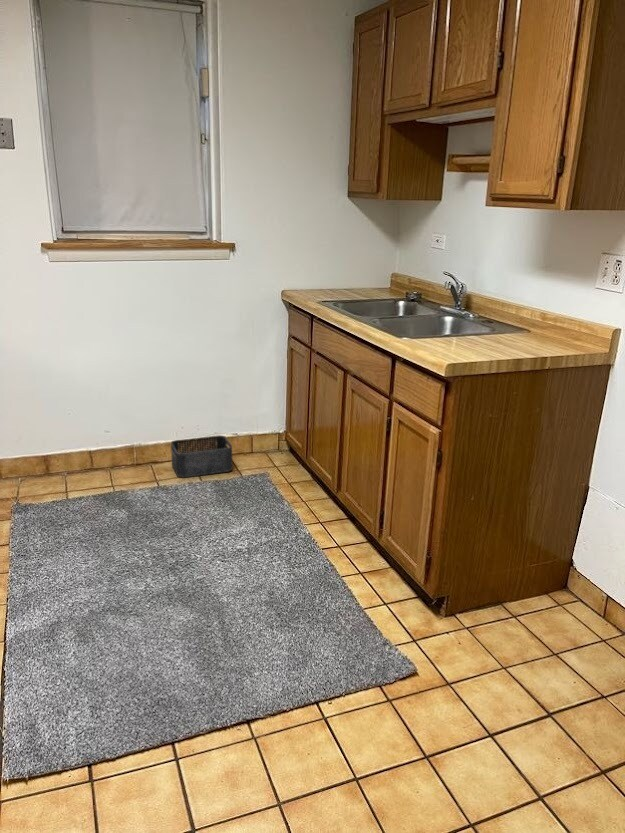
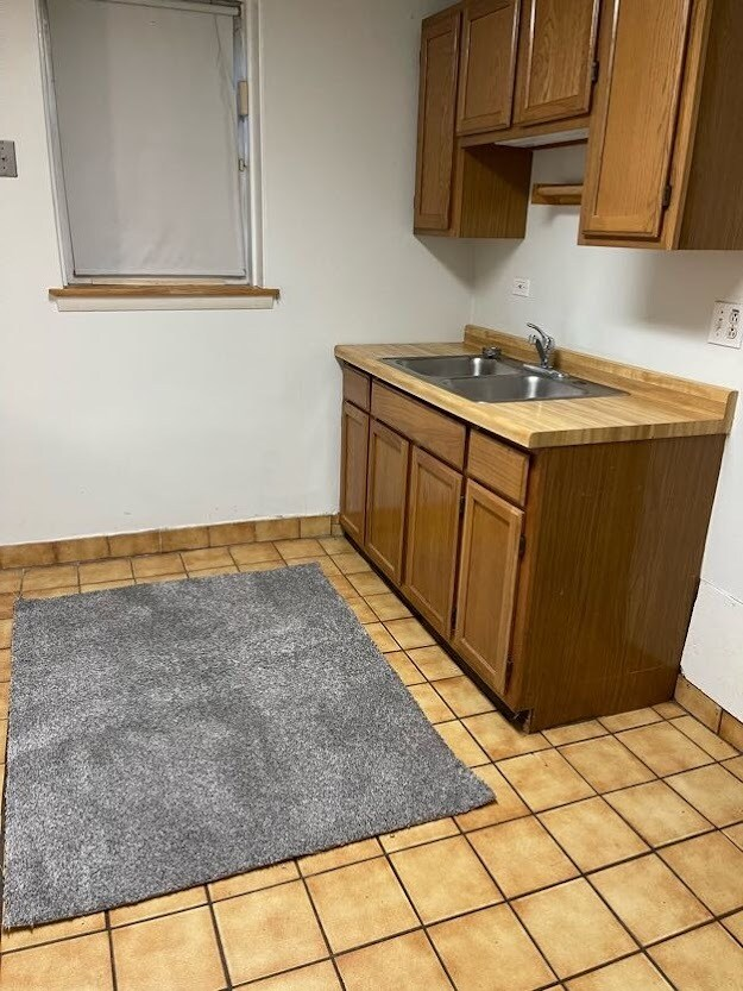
- storage bin (201, 455)
